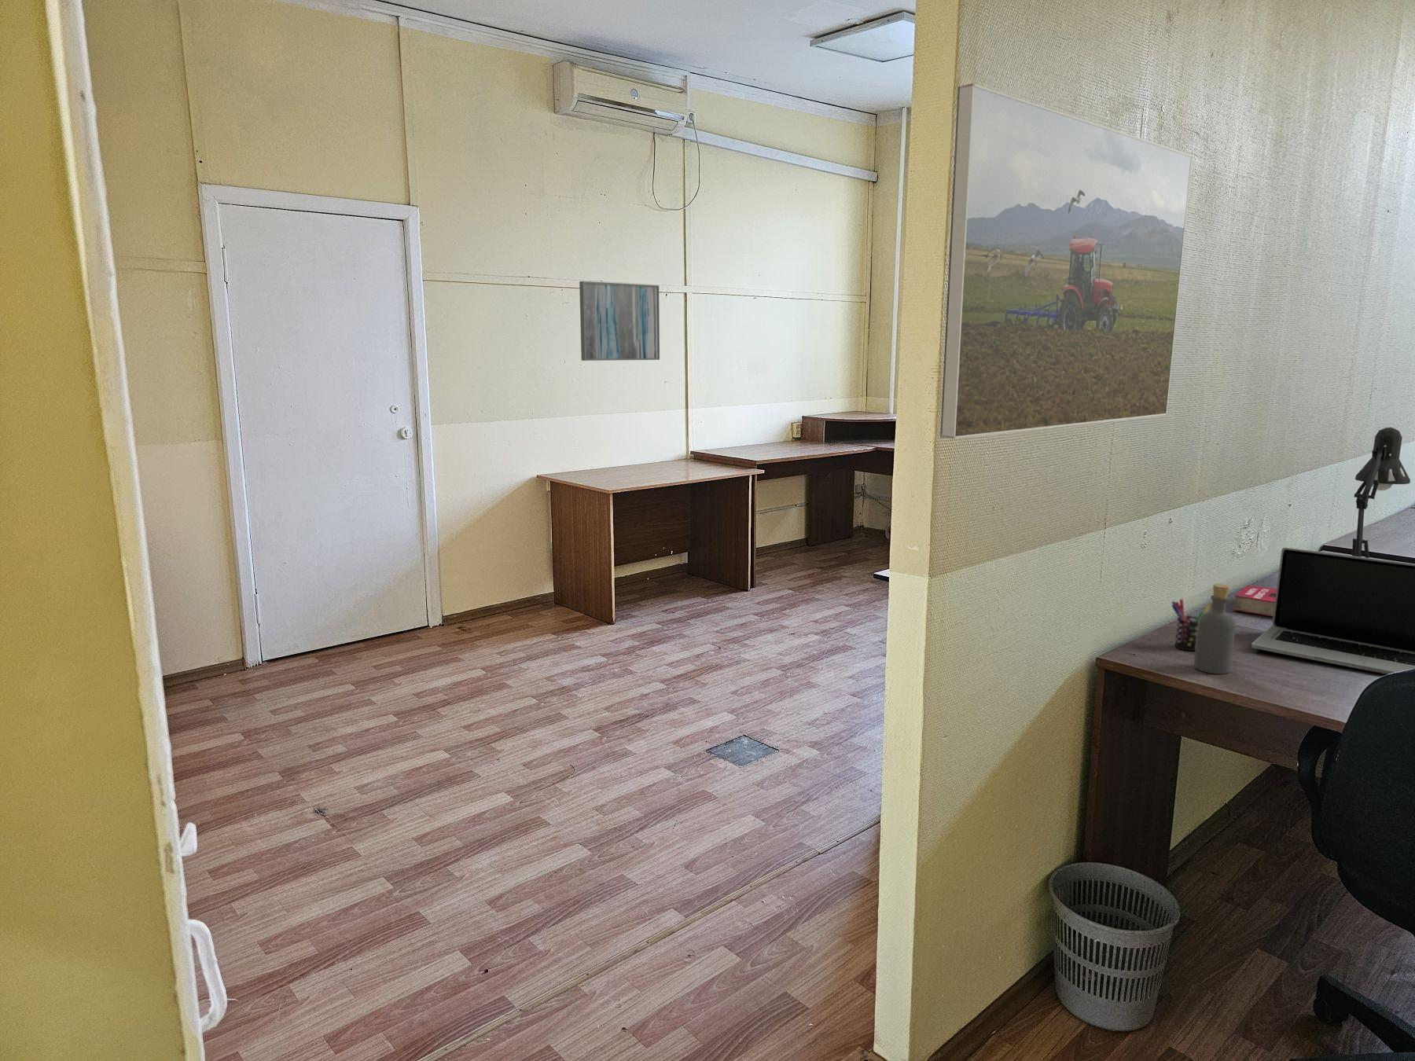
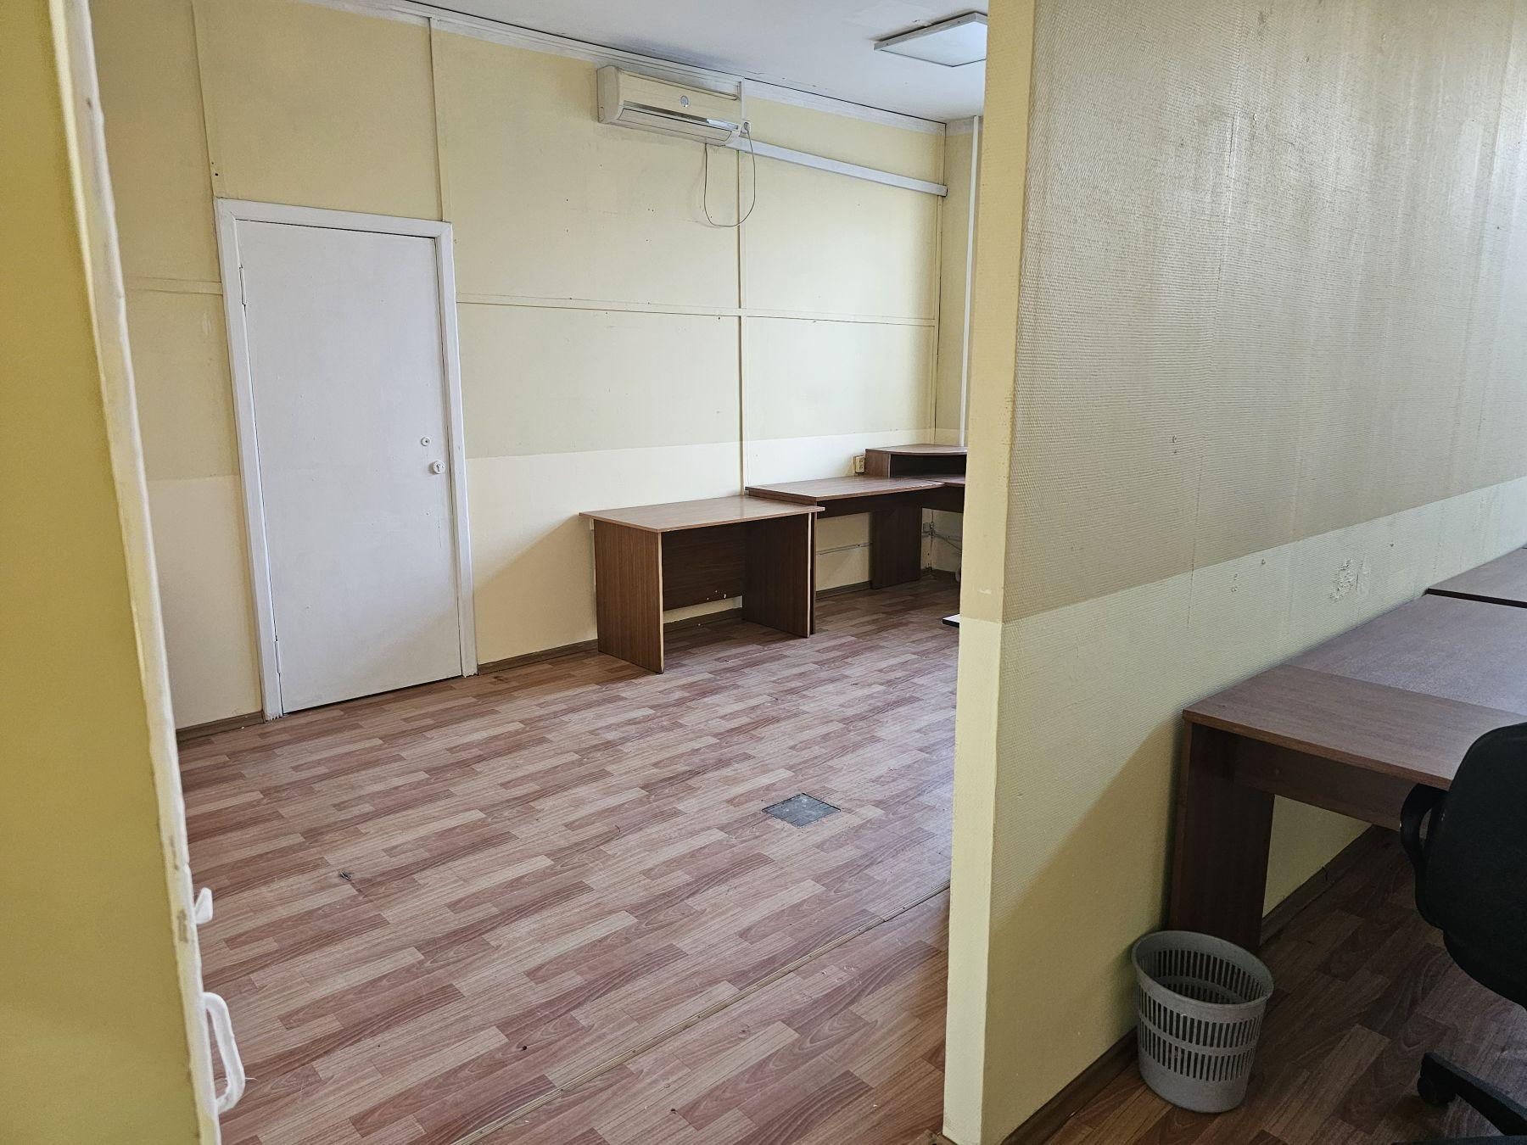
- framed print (1081, 280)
- laptop (1349, 610)
- desk lamp (1366, 508)
- wall art (621, 321)
- pen holder (1190, 624)
- bottle (1216, 627)
- book (1275, 604)
